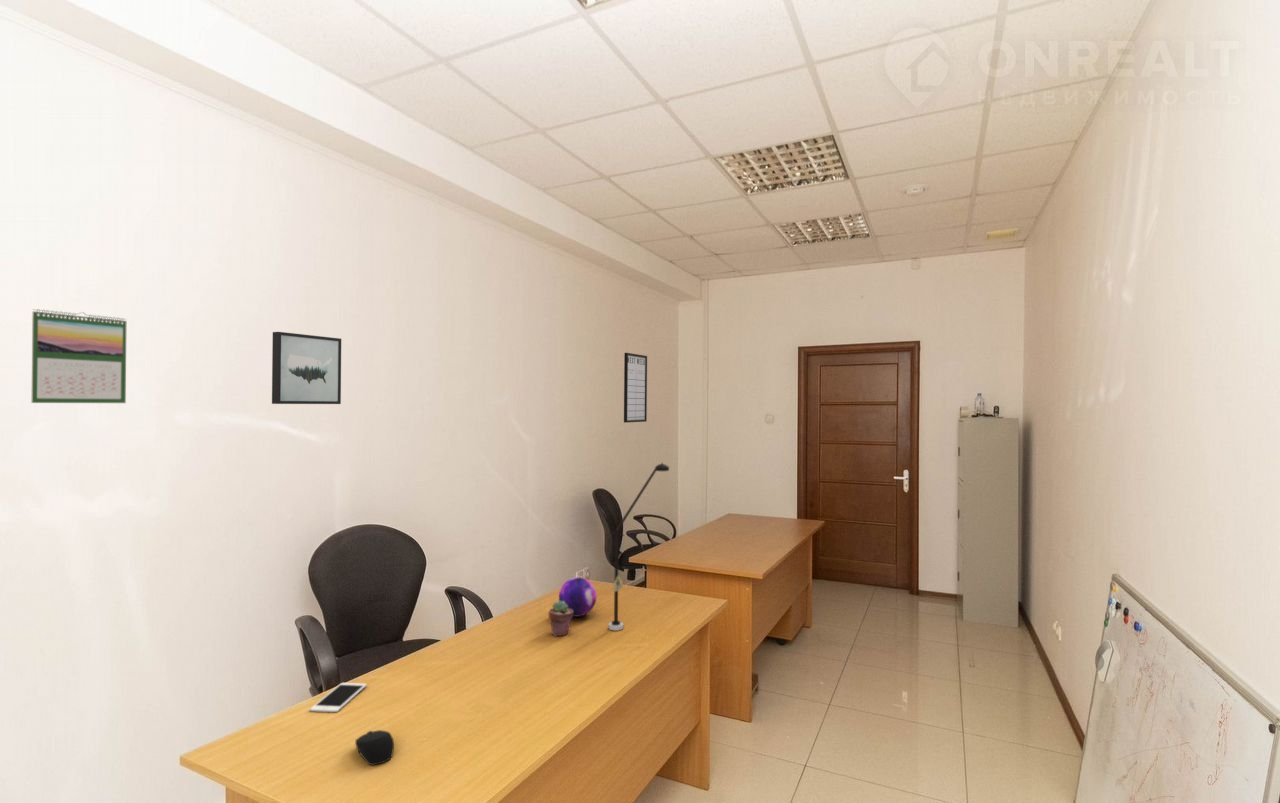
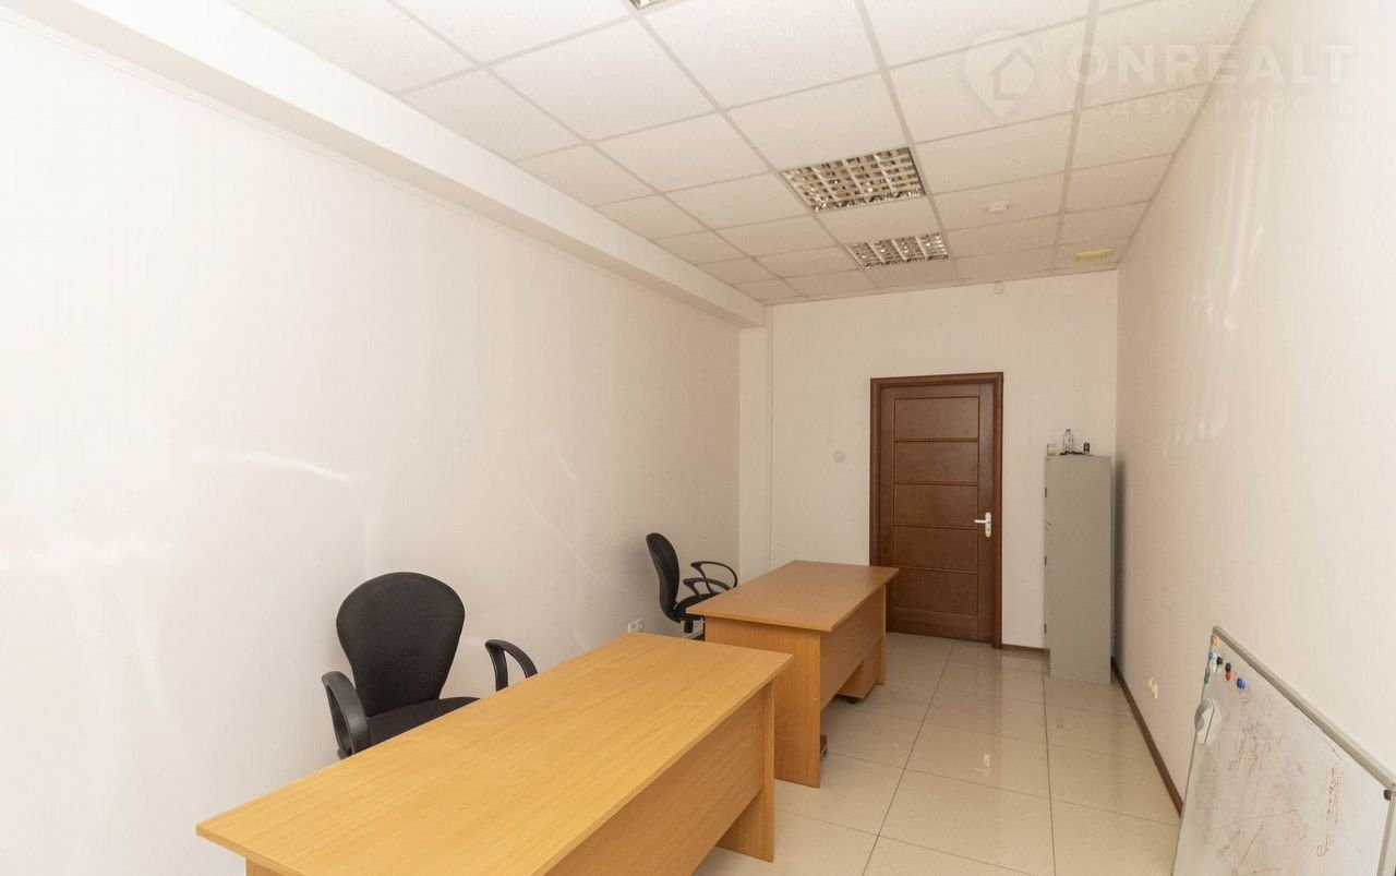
- wall art (308, 369)
- computer mouse (374, 742)
- decorative orb (577, 596)
- writing board (635, 388)
- potted succulent (560, 617)
- calendar (81, 357)
- desk lamp (623, 535)
- cell phone (339, 696)
